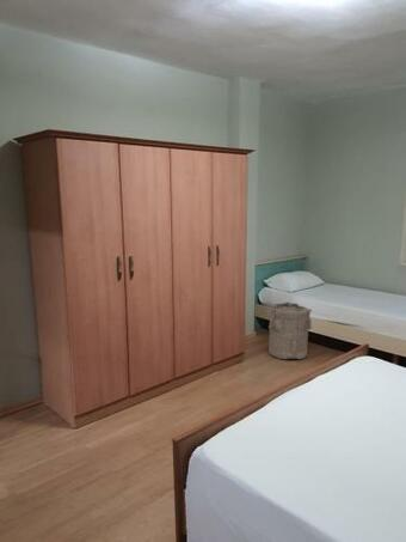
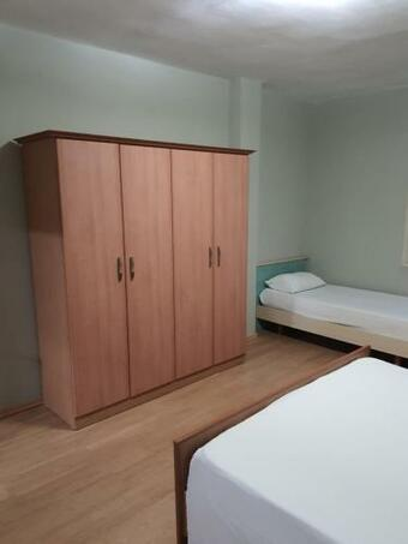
- laundry hamper (290, 329)
